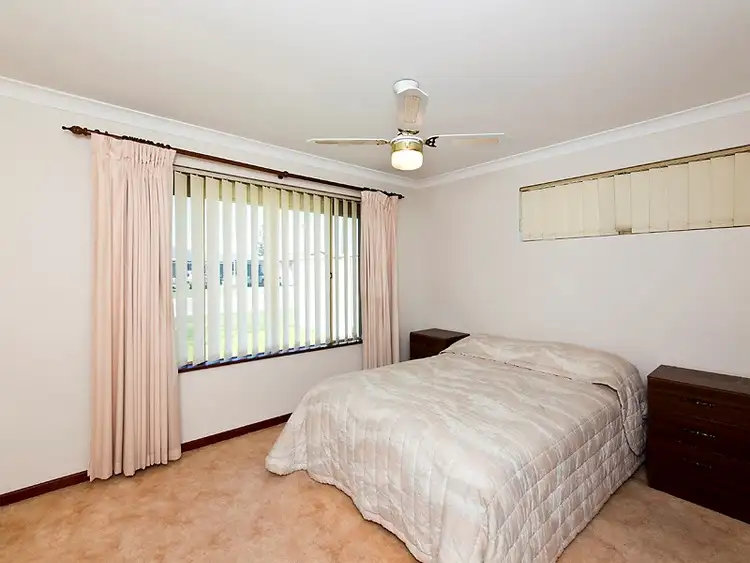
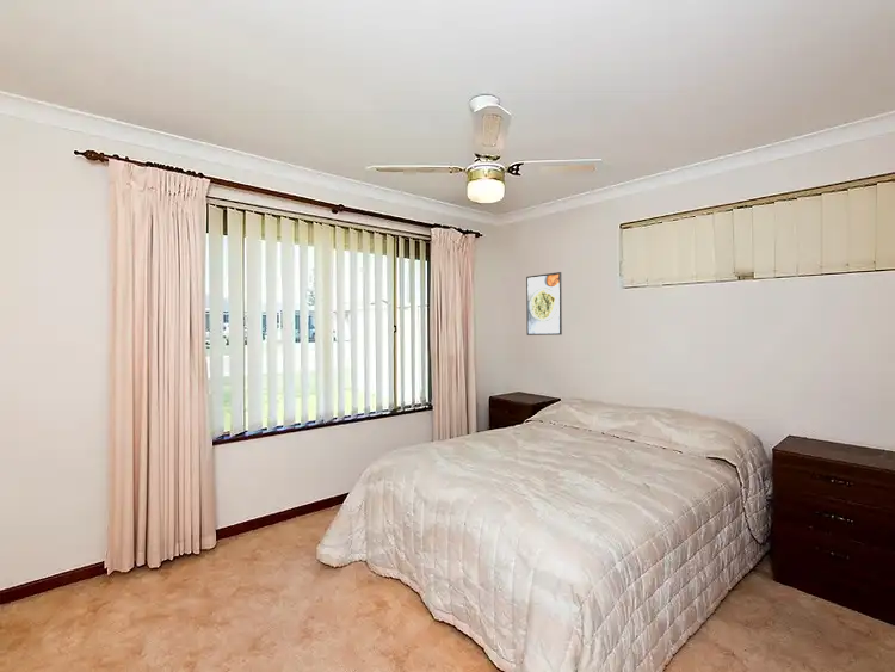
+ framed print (543, 304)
